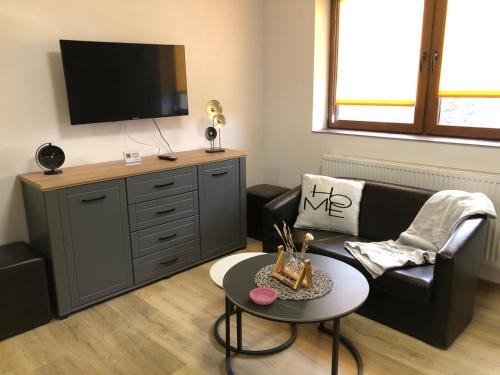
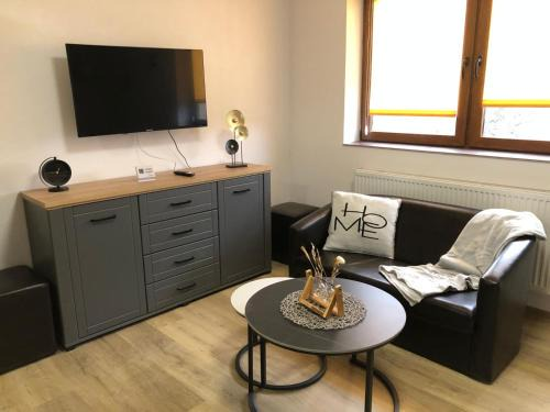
- saucer (263, 296)
